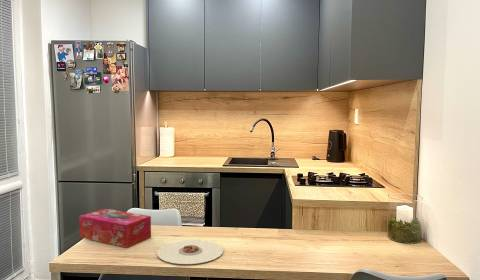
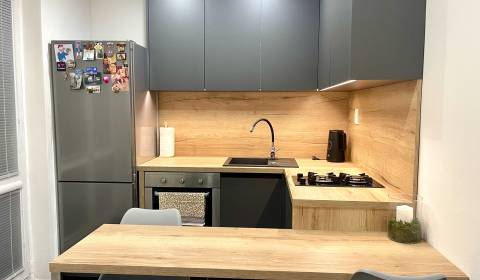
- tissue box (115, 226)
- plate (190, 248)
